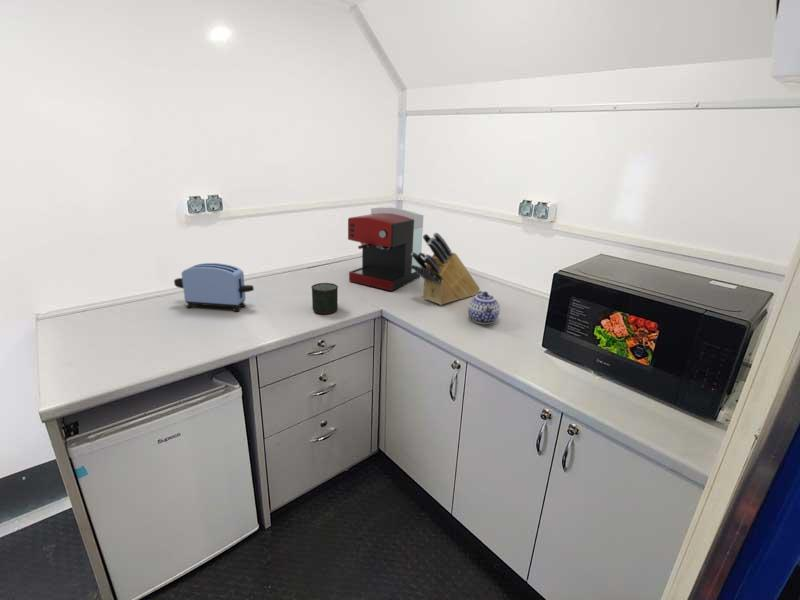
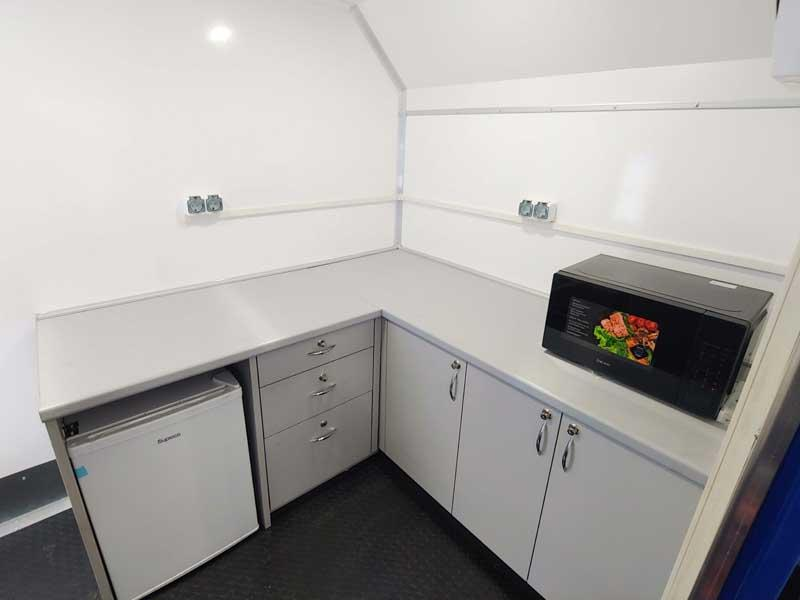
- mug (326, 297)
- knife block (447, 265)
- toaster (214, 286)
- coffee maker (381, 246)
- teapot (484, 306)
